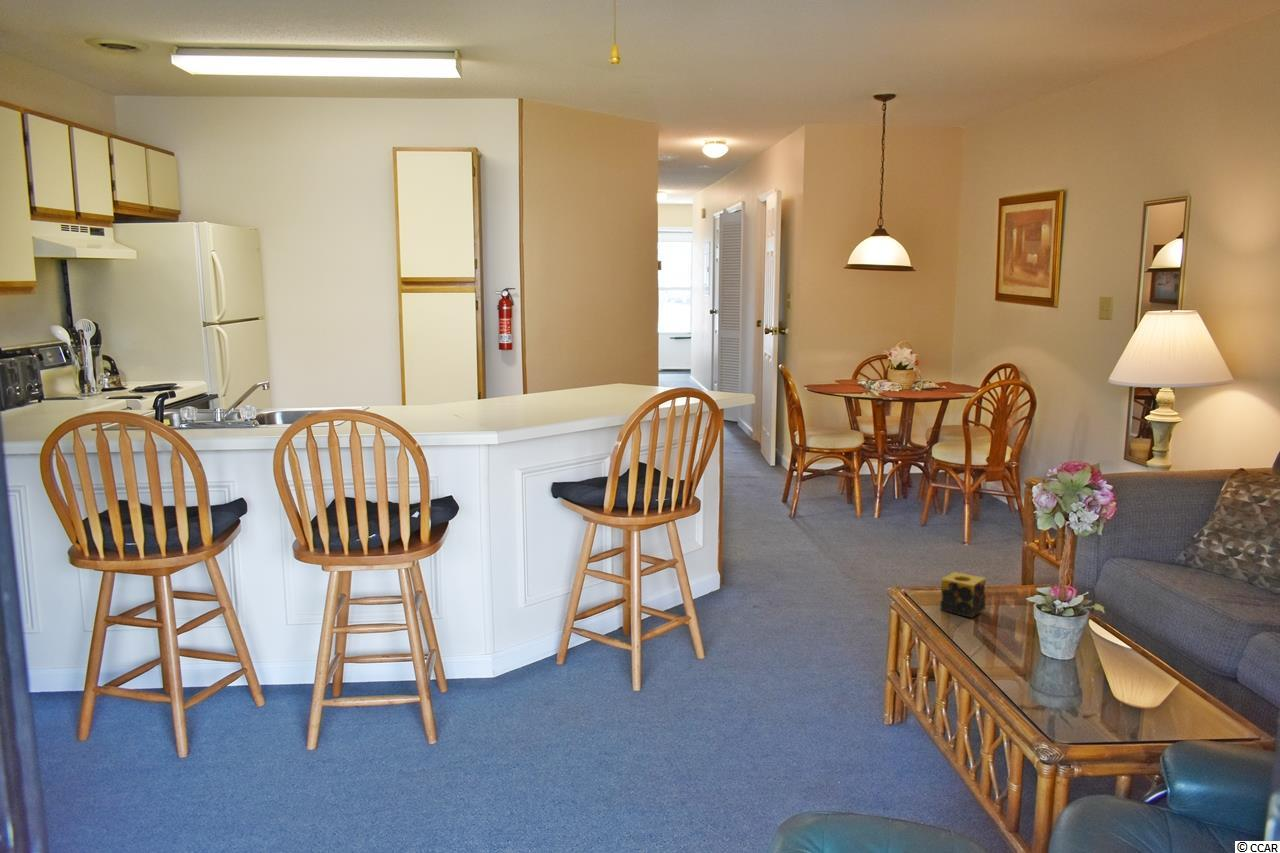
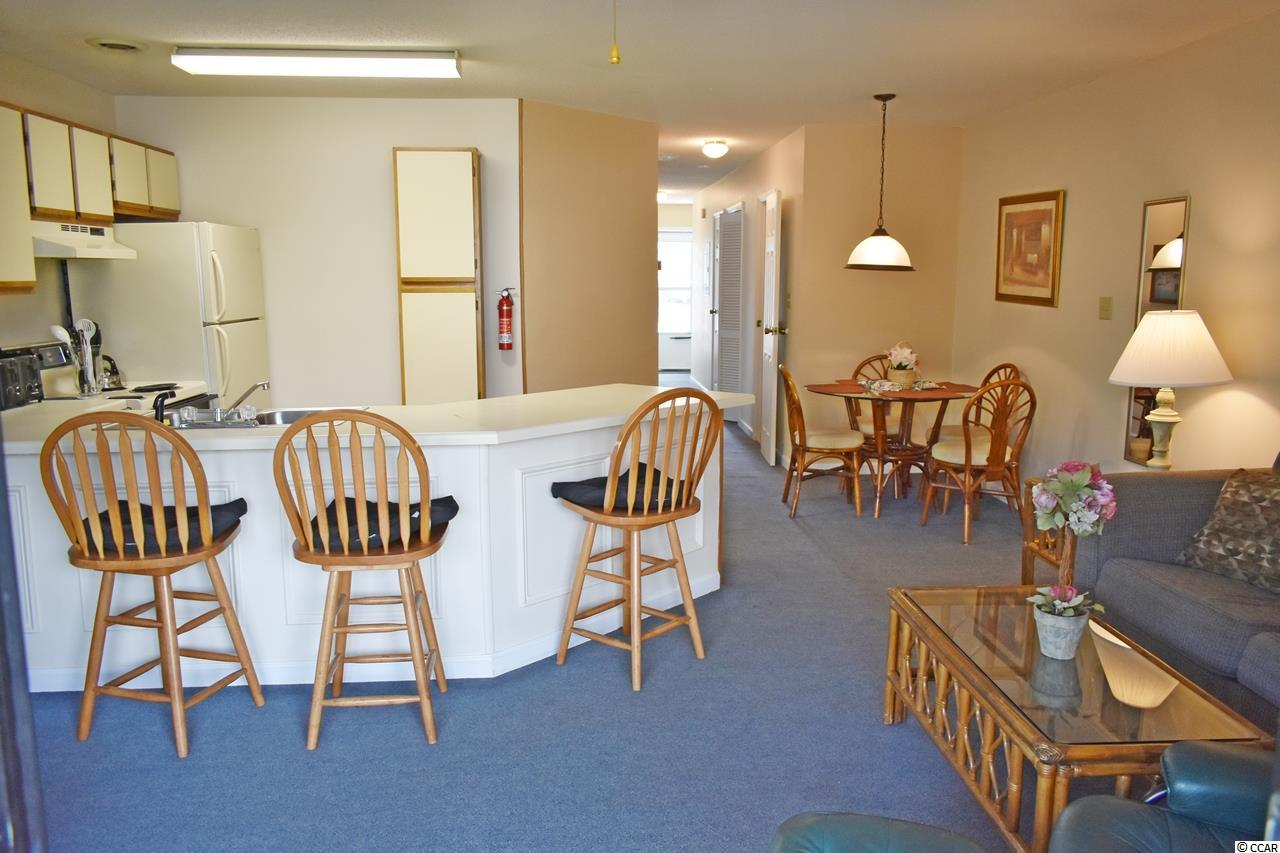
- candle (963, 594)
